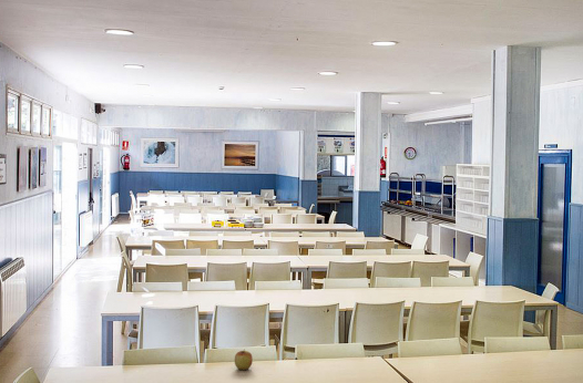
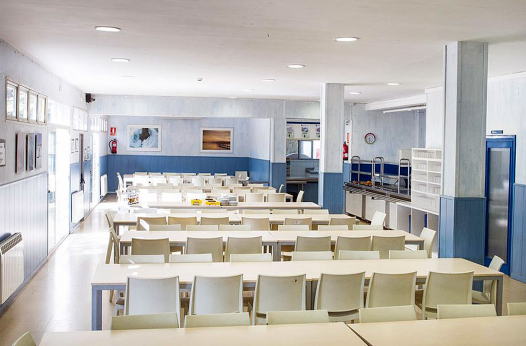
- apple (243, 359)
